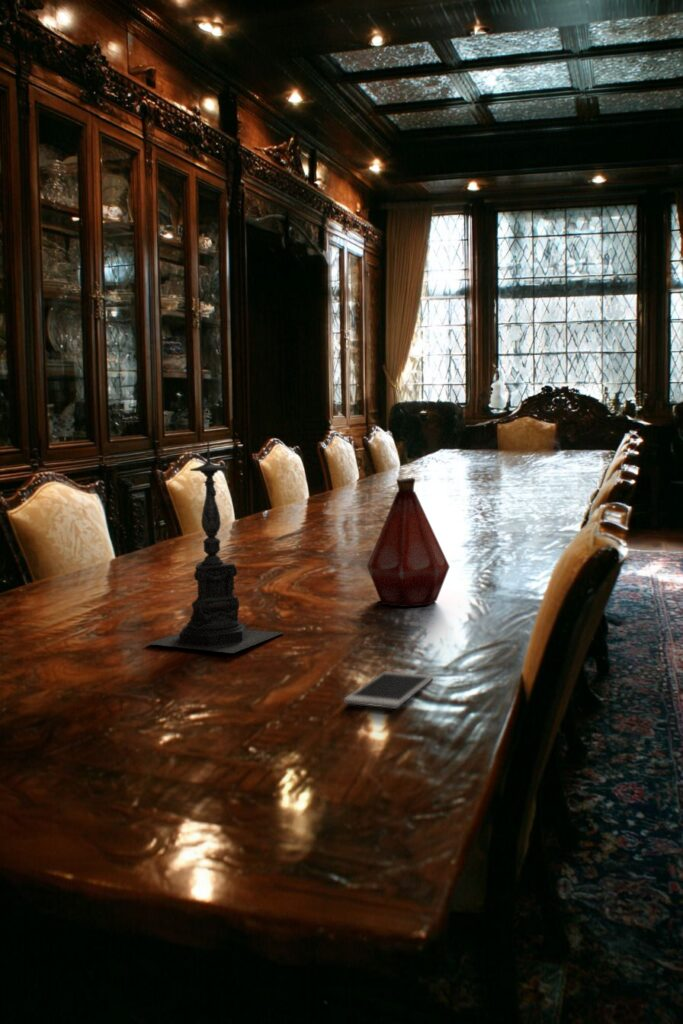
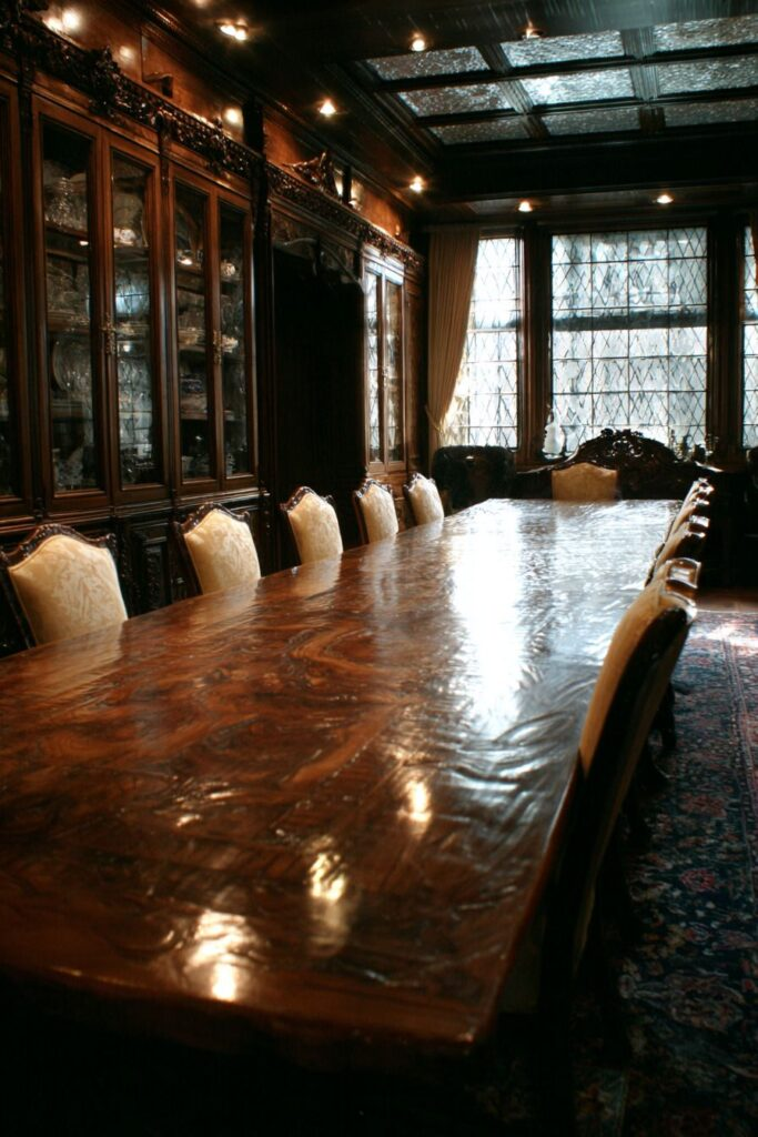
- bottle (407, 539)
- candle holder (213, 538)
- cell phone (390, 688)
